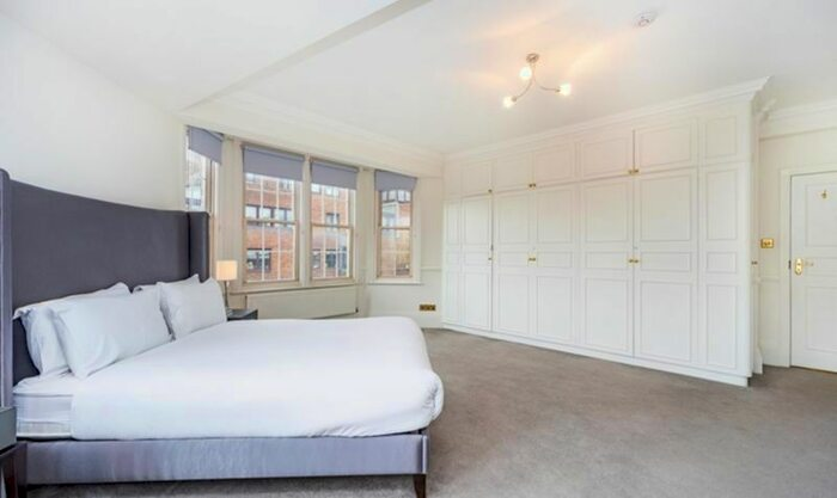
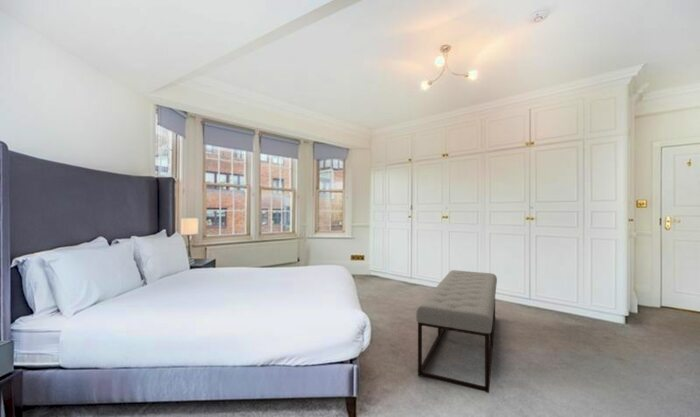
+ bench (464, 313)
